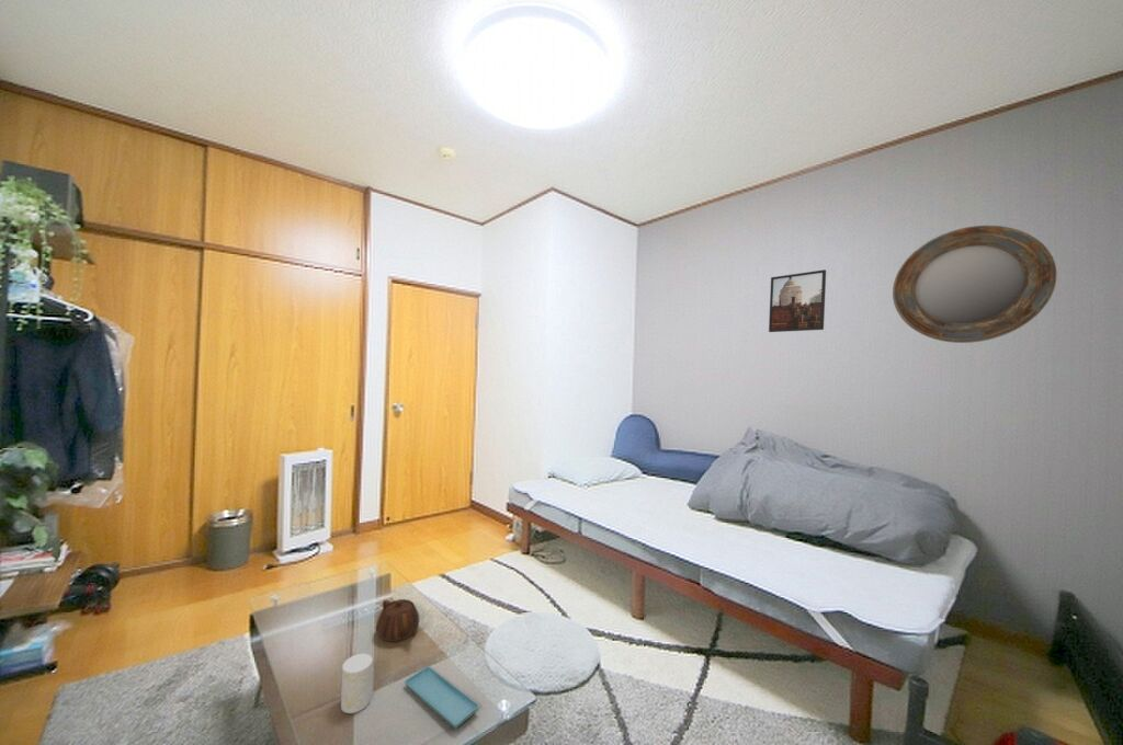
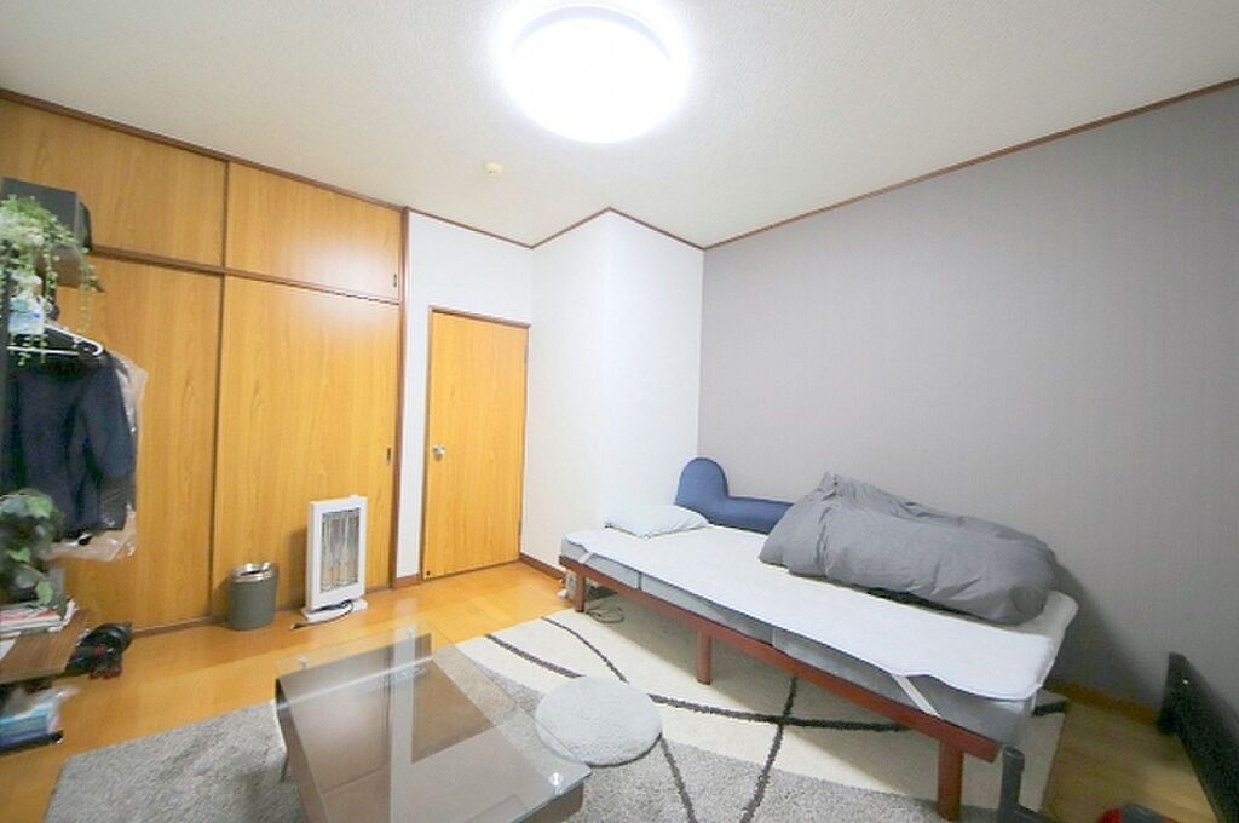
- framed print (796, 302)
- cup (356, 681)
- home mirror (966, 285)
- teapot (399, 617)
- saucer (440, 696)
